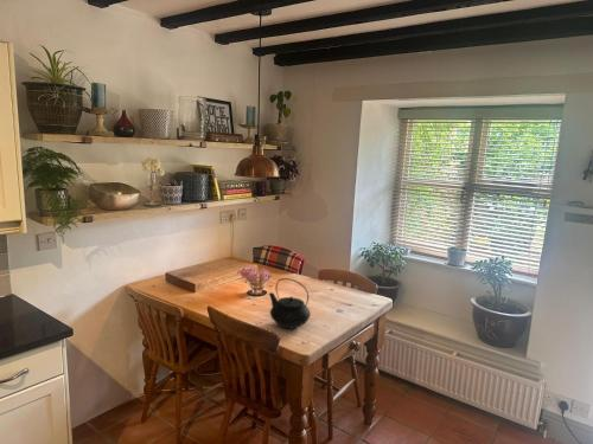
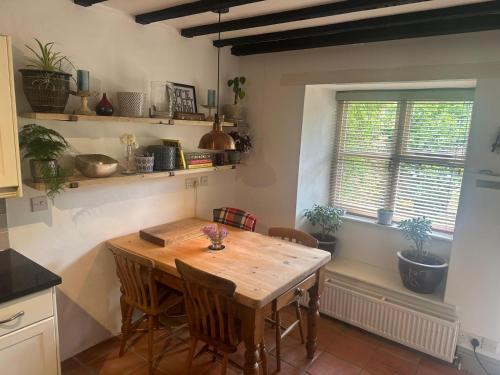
- teapot (287, 302)
